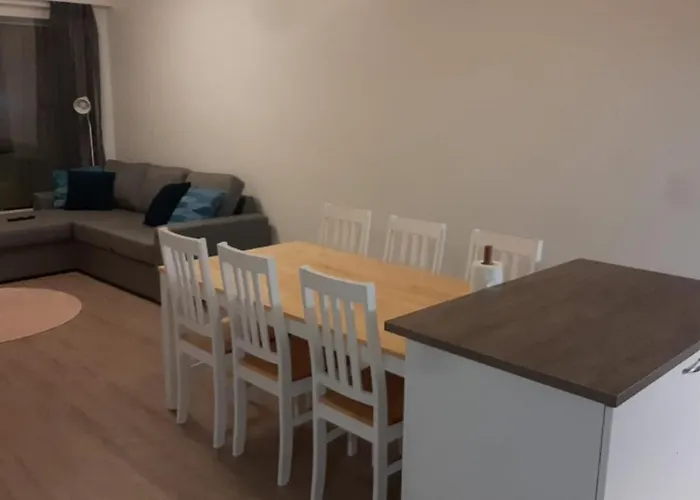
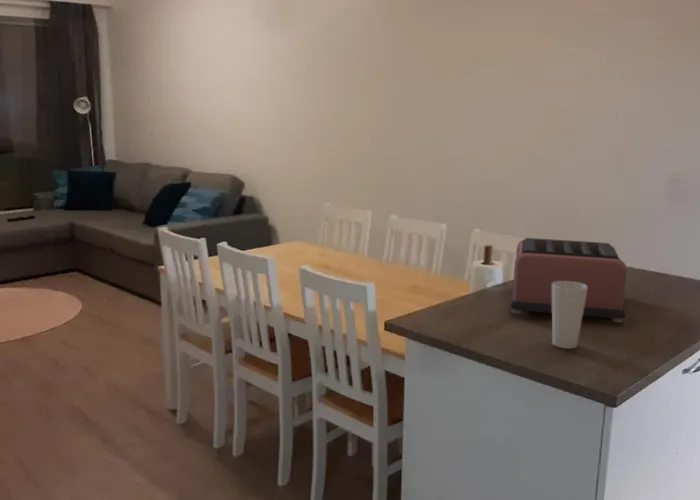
+ cup (567, 315)
+ toaster (565, 274)
